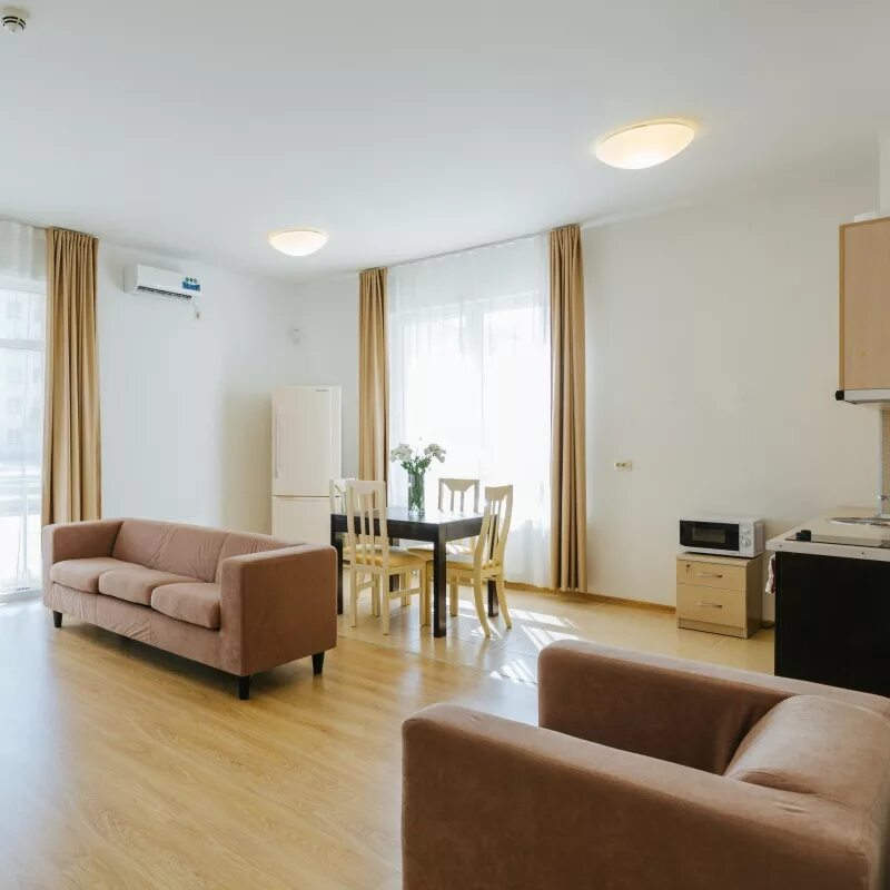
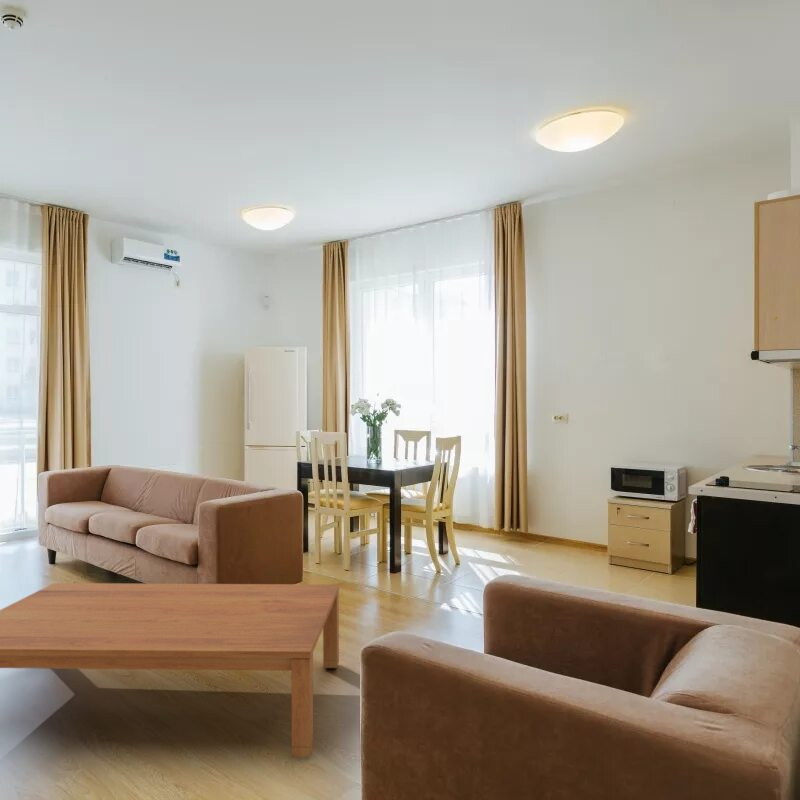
+ coffee table (161, 656)
